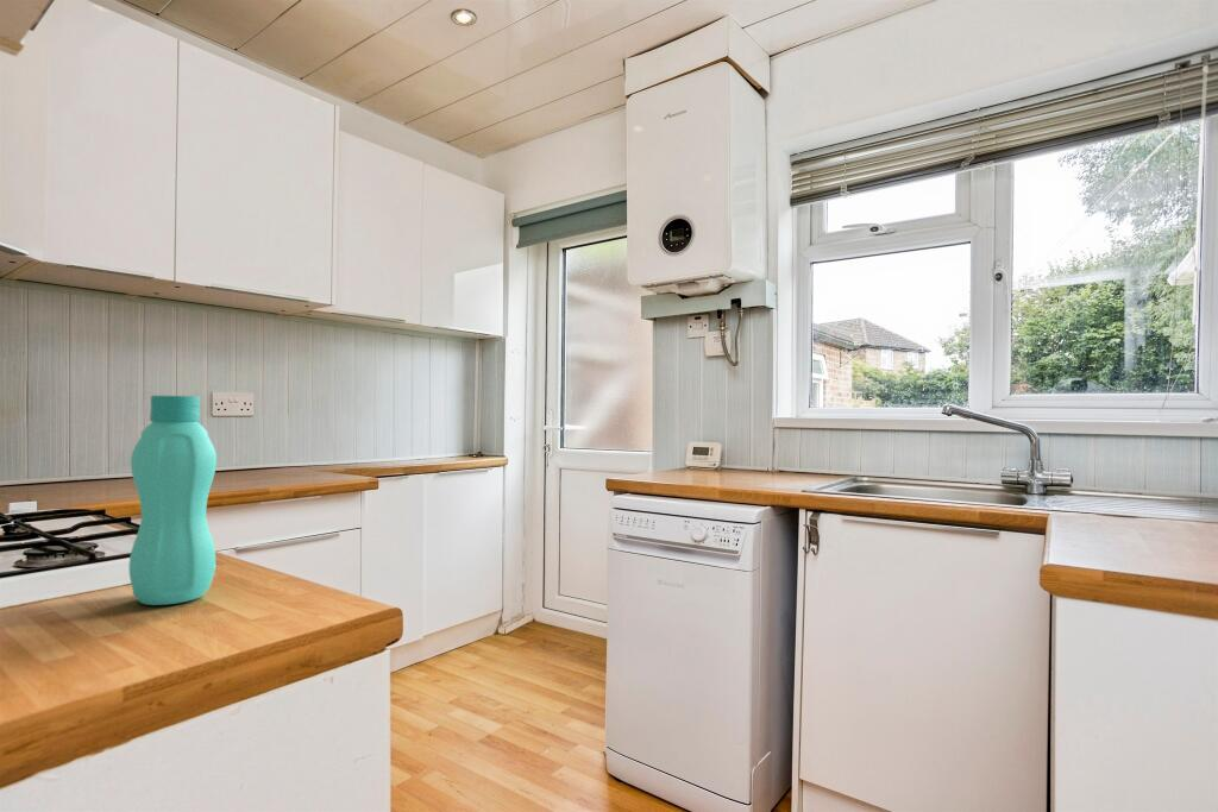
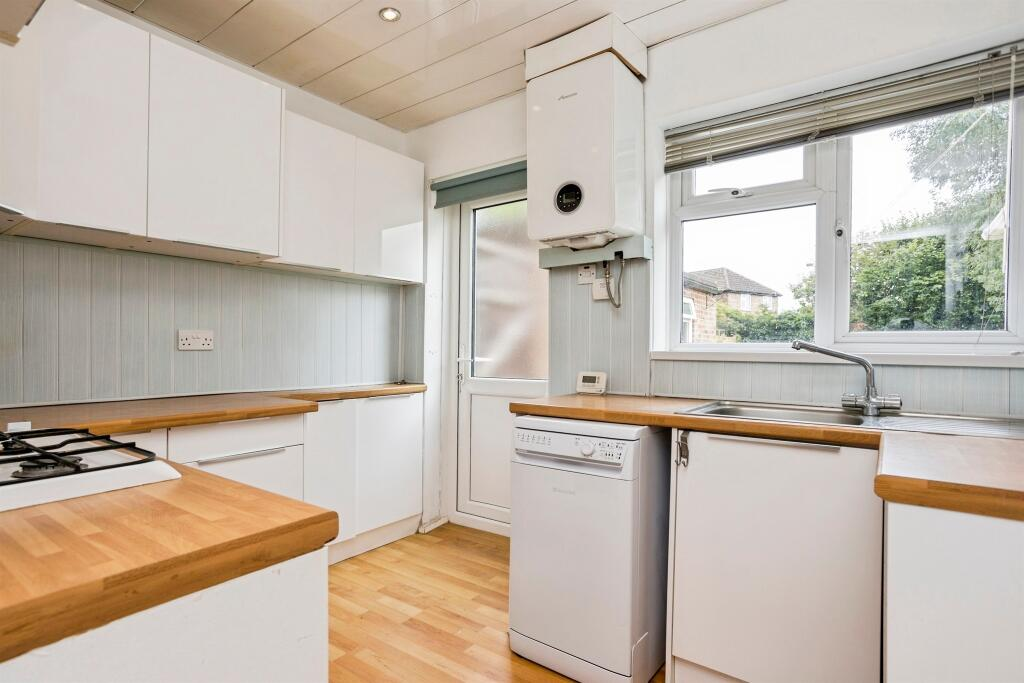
- bottle (174, 496)
